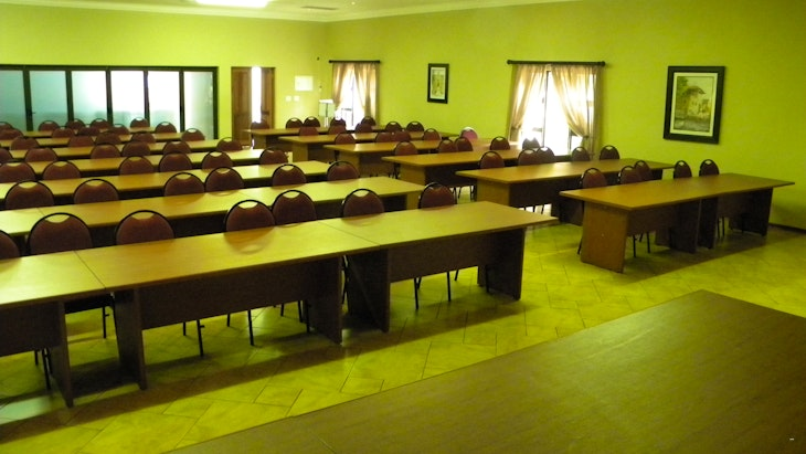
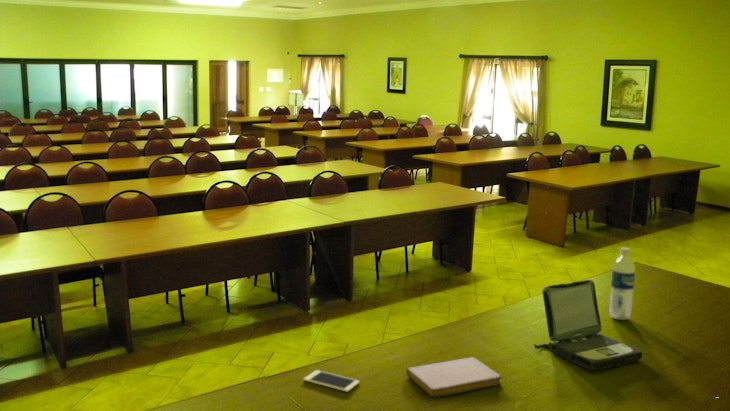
+ water bottle (622, 283)
+ cell phone (331, 380)
+ notebook (453, 375)
+ laptop (589, 321)
